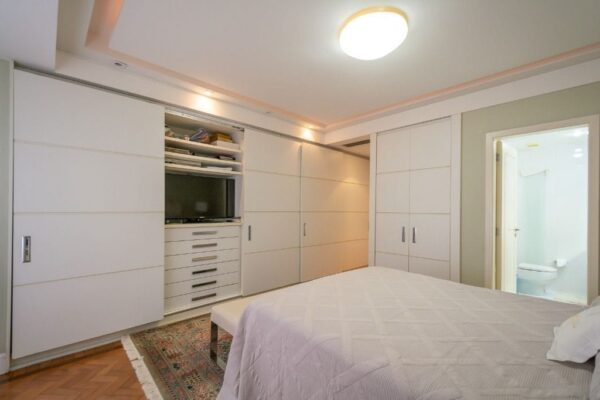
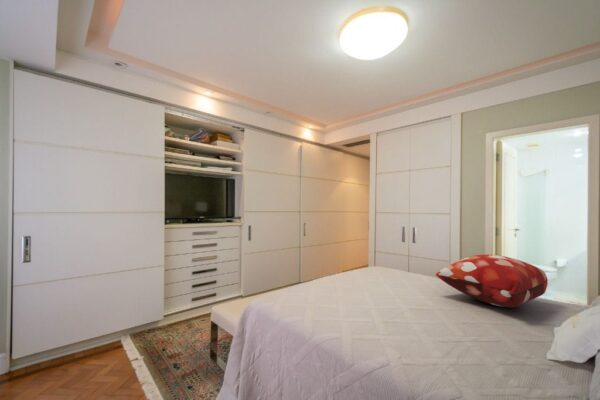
+ decorative pillow (490, 277)
